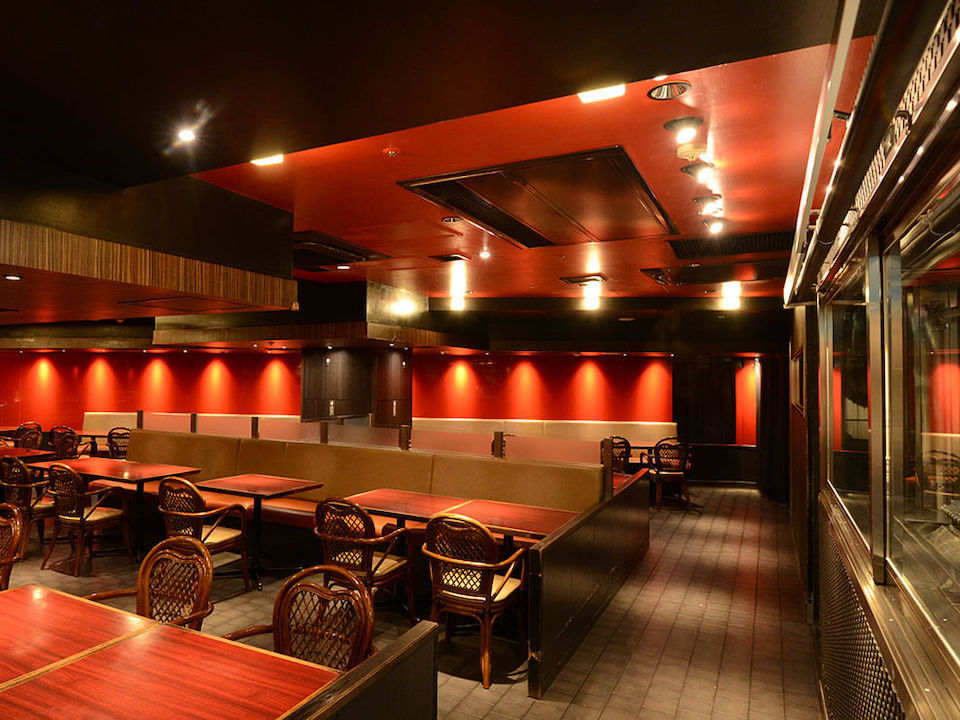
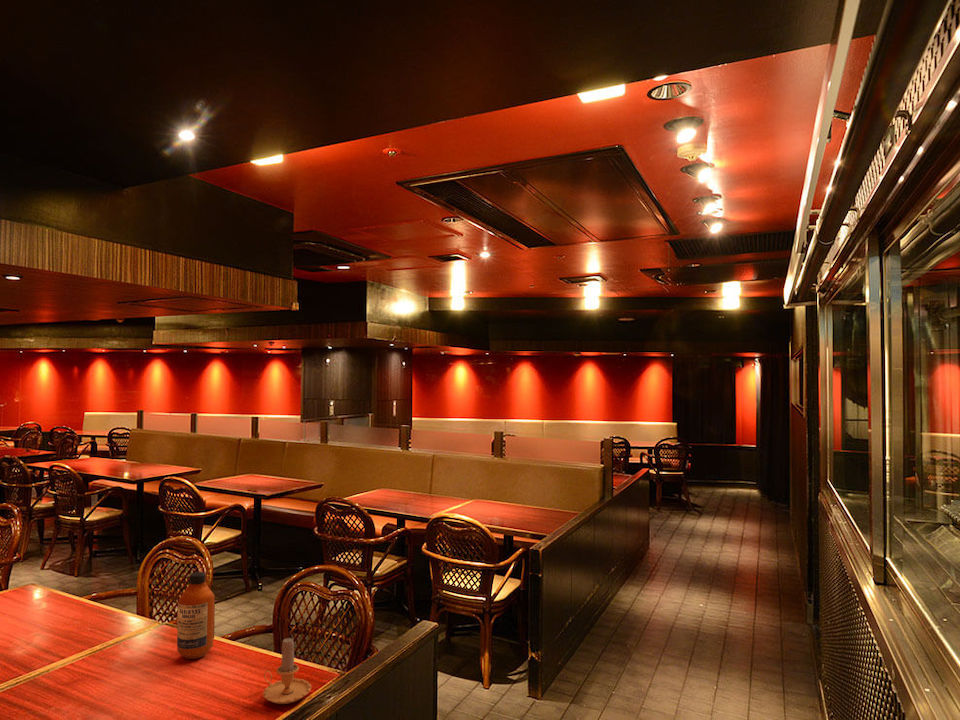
+ bottle (196, 614)
+ candle (283, 665)
